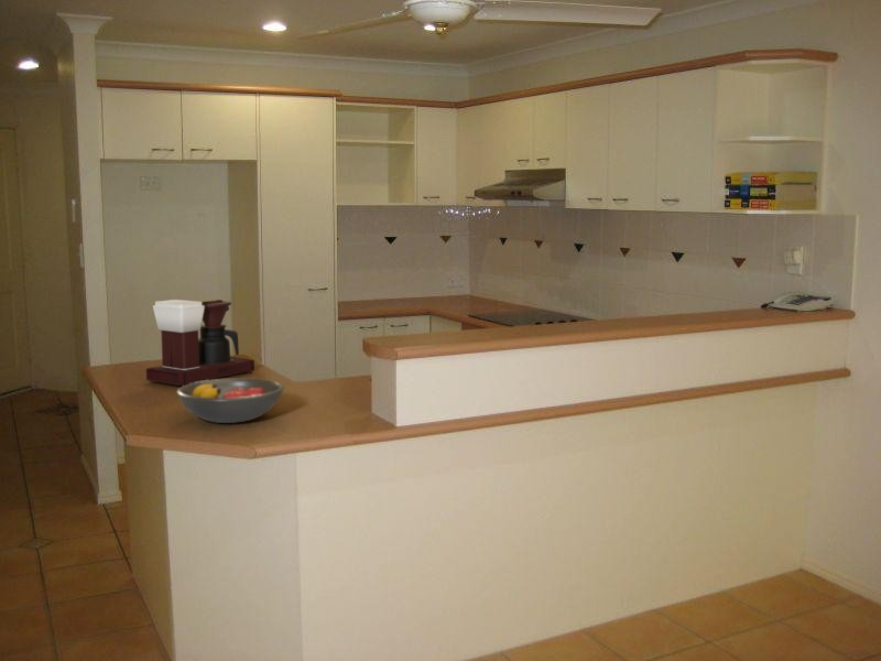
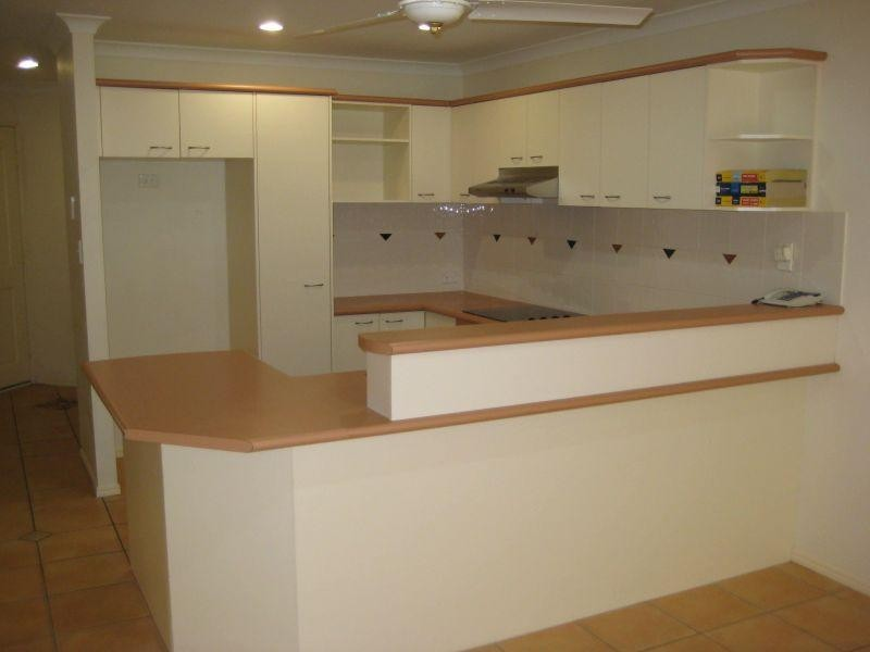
- fruit bowl (231, 399)
- coffee maker (200, 338)
